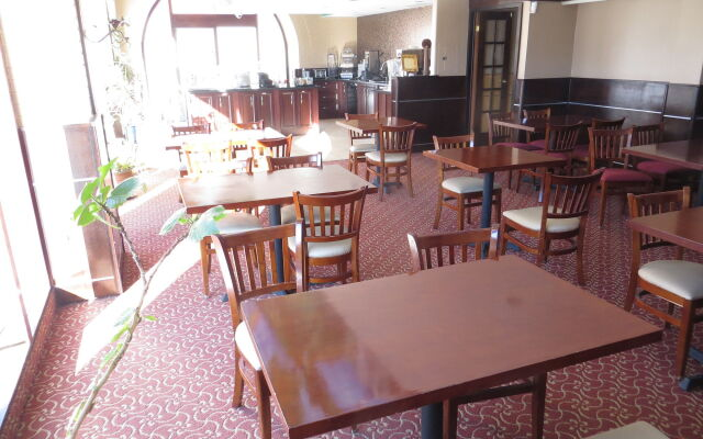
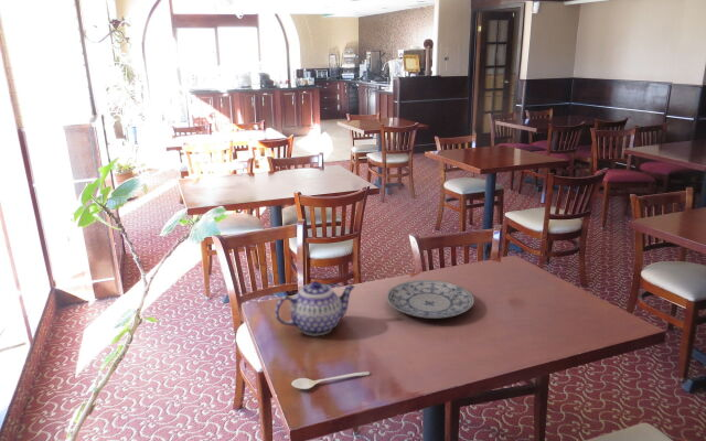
+ plate (429, 301)
+ stirrer (331, 378)
+ teapot (315, 304)
